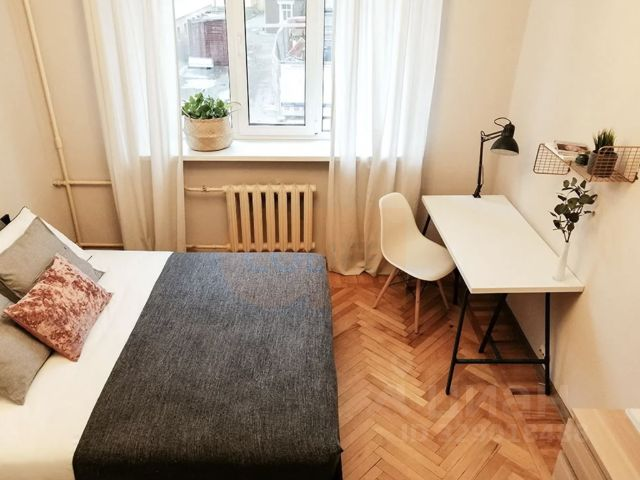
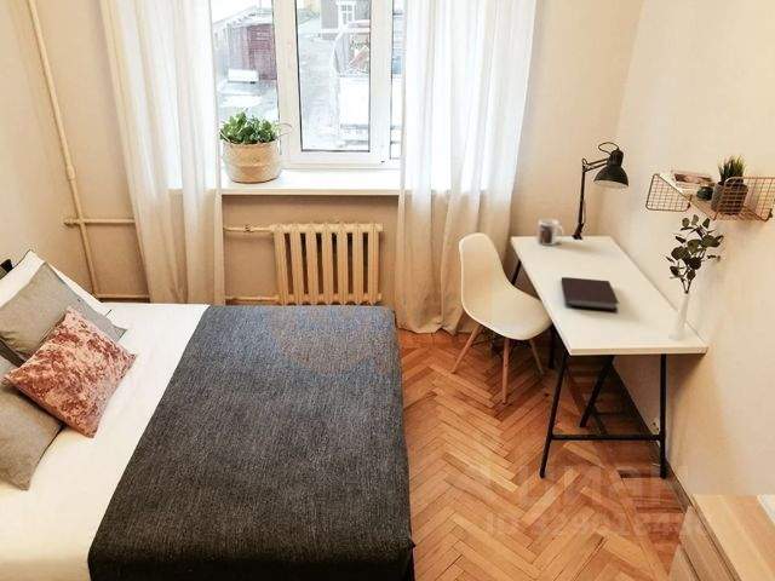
+ mug (549, 232)
+ notebook (587, 293)
